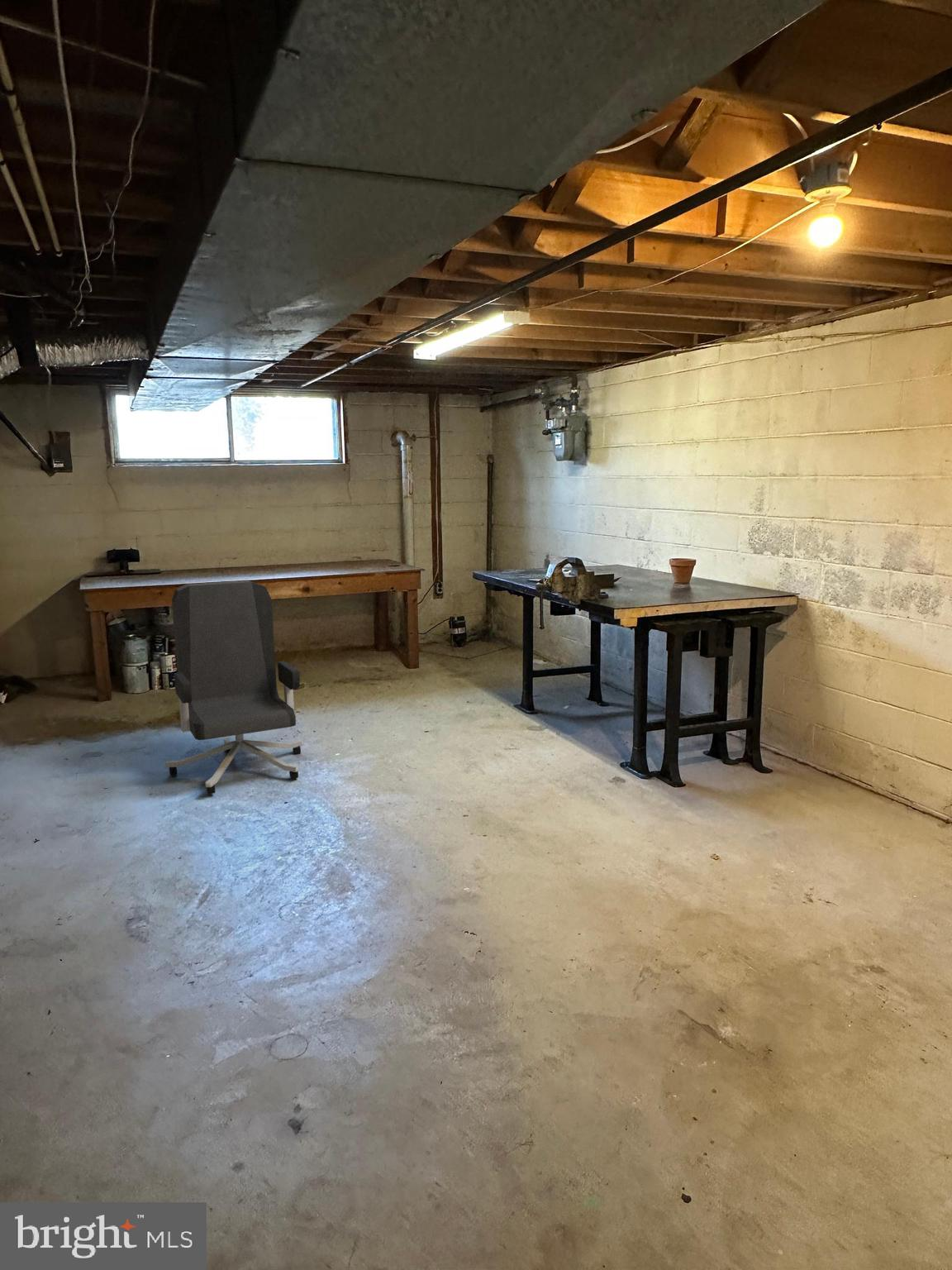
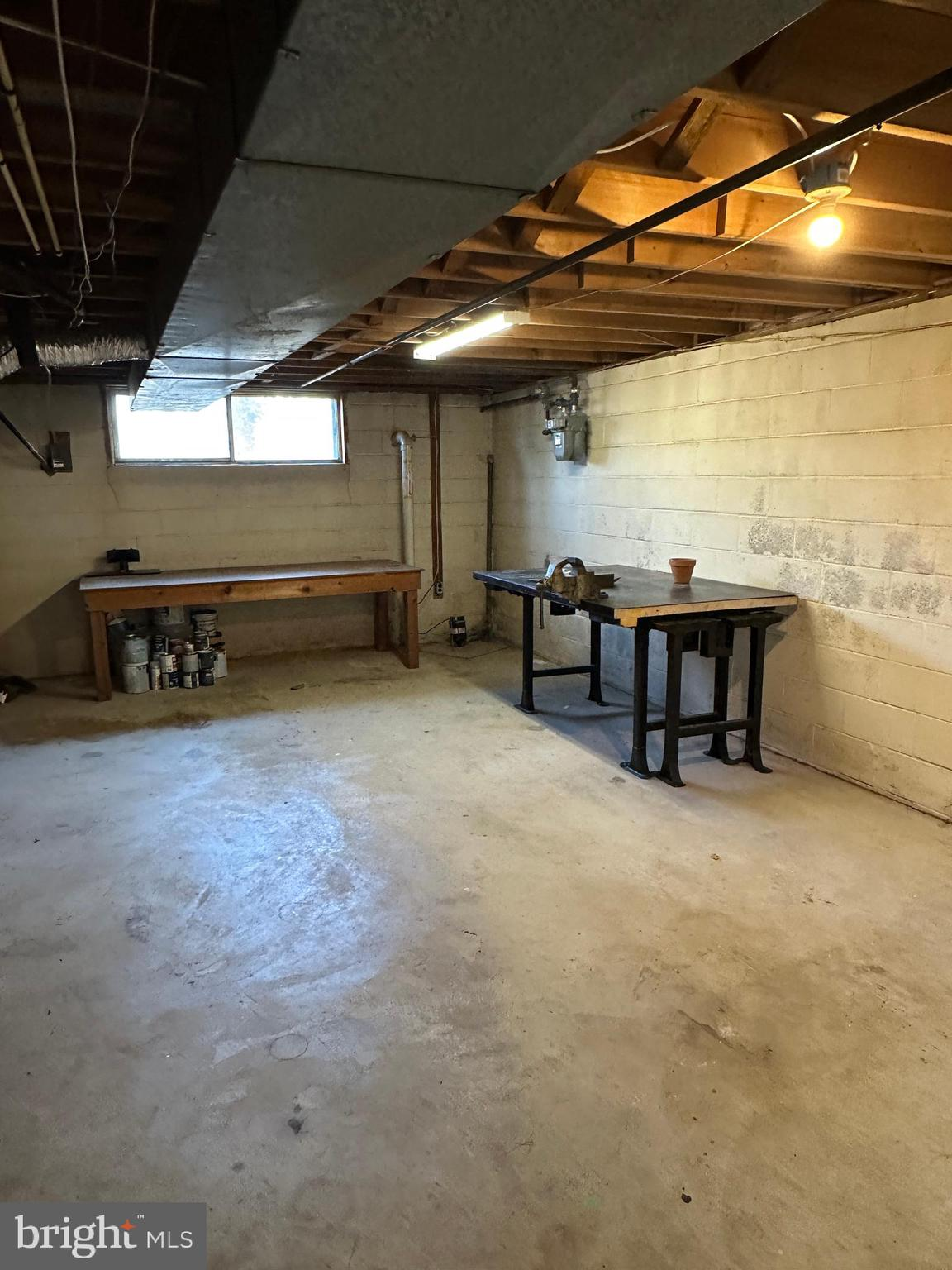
- office chair (234, 679)
